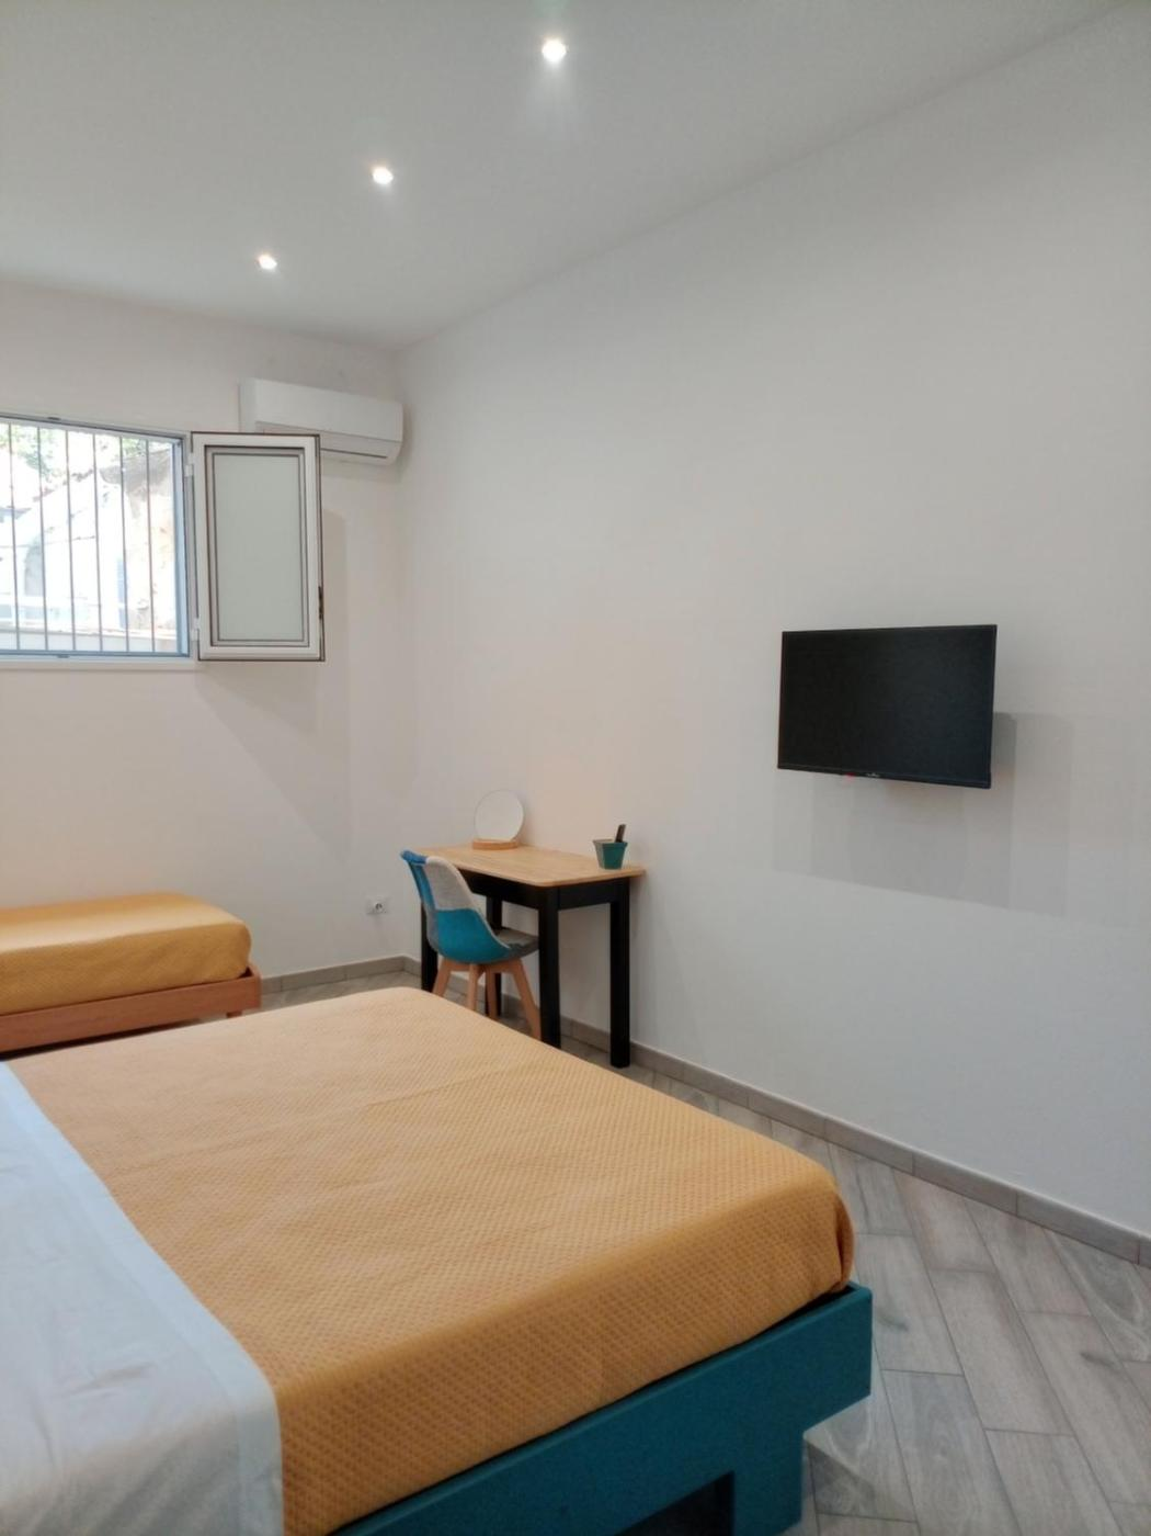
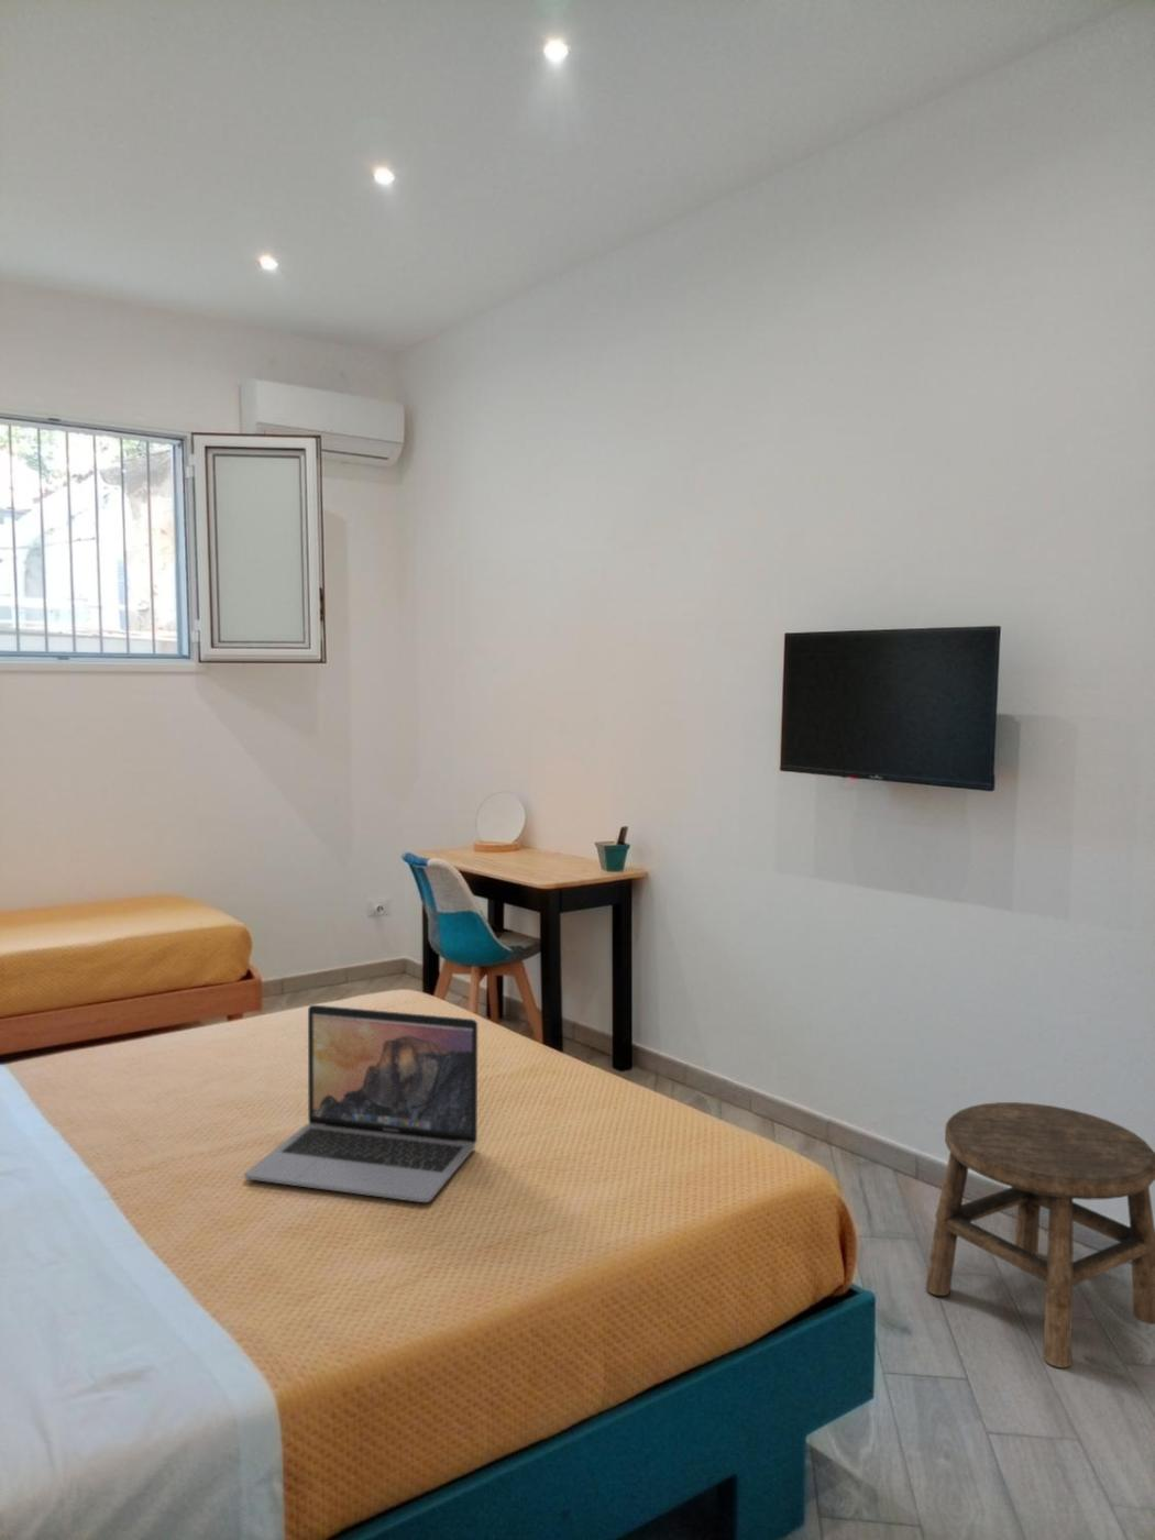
+ stool (1048, 1220)
+ laptop (364, 1096)
